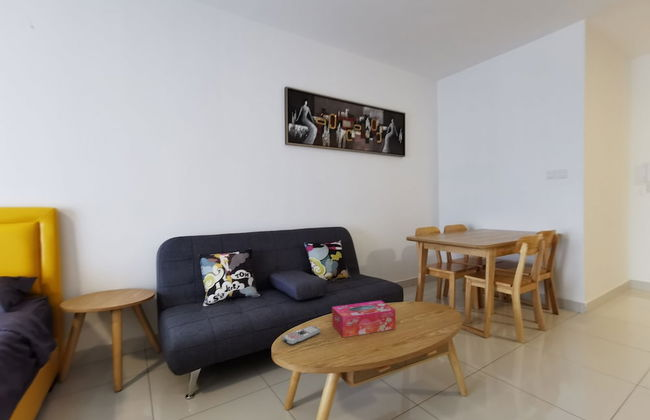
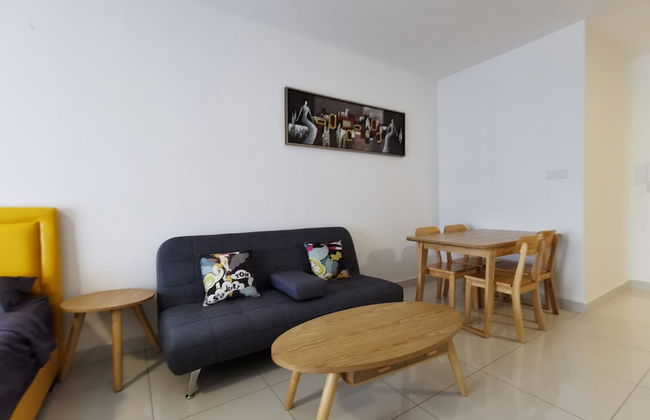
- remote control (302, 334)
- tissue box (363, 317)
